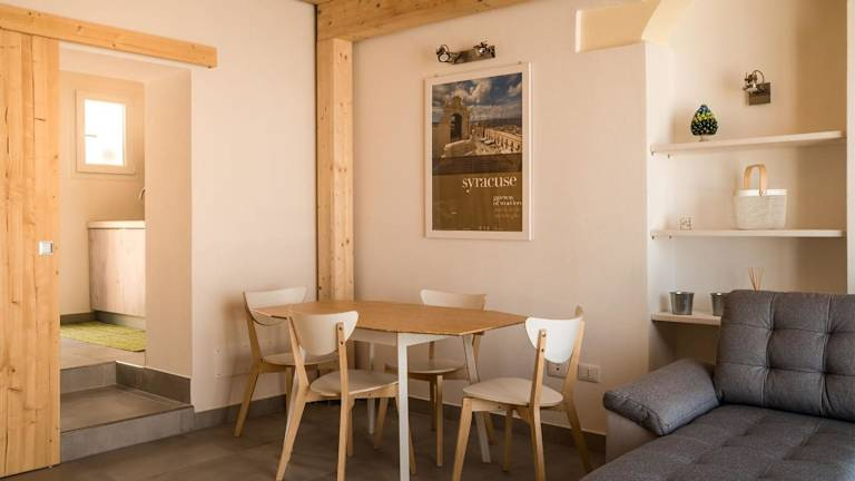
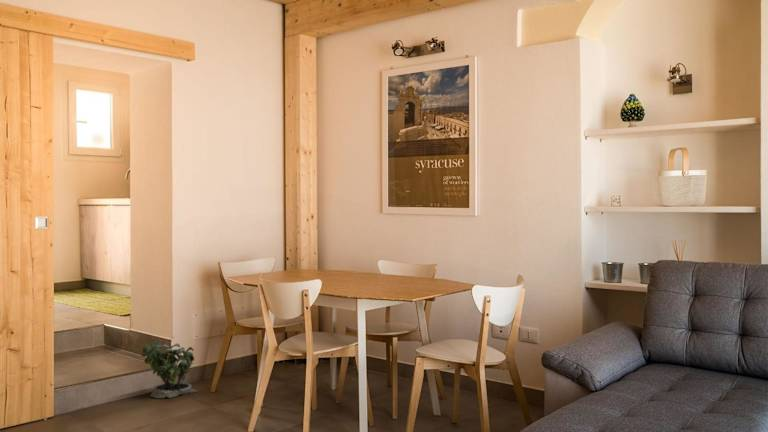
+ potted plant (168, 365)
